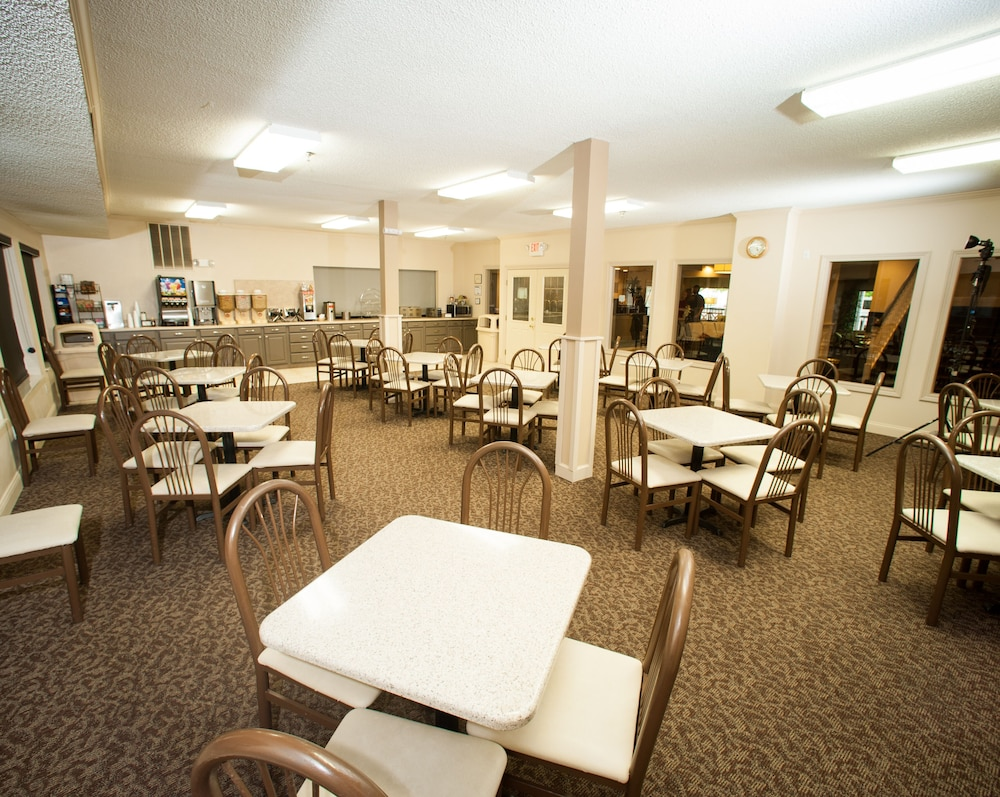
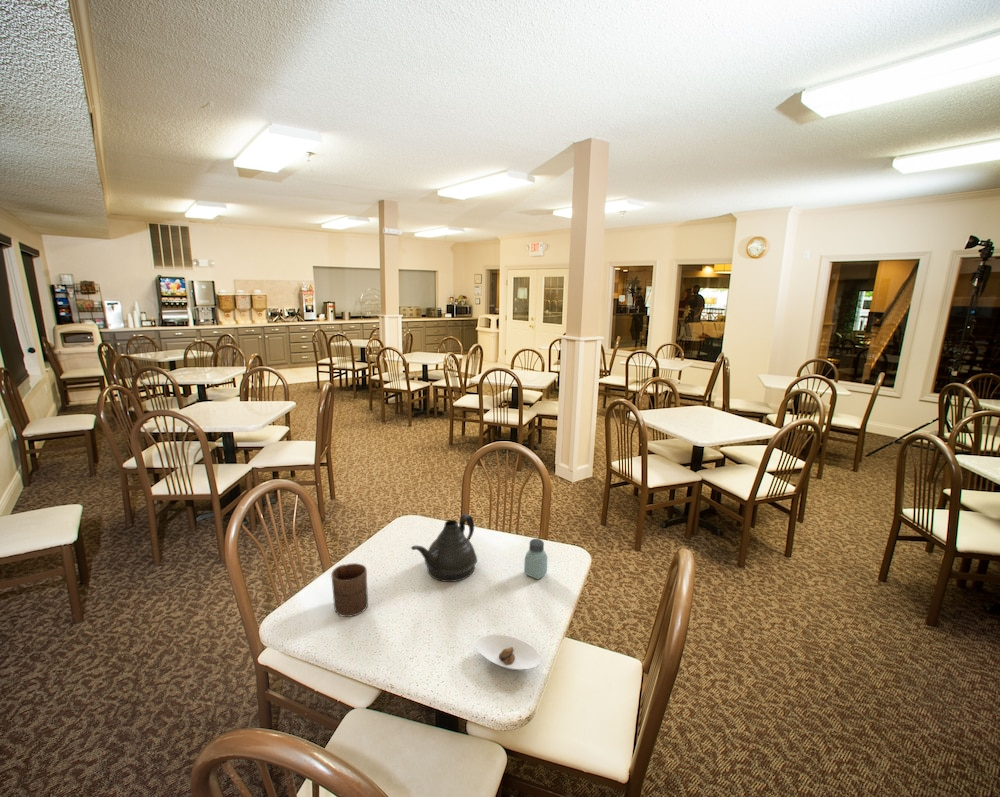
+ saucer (507, 654)
+ cup (349, 588)
+ saltshaker (536, 557)
+ teapot (443, 549)
